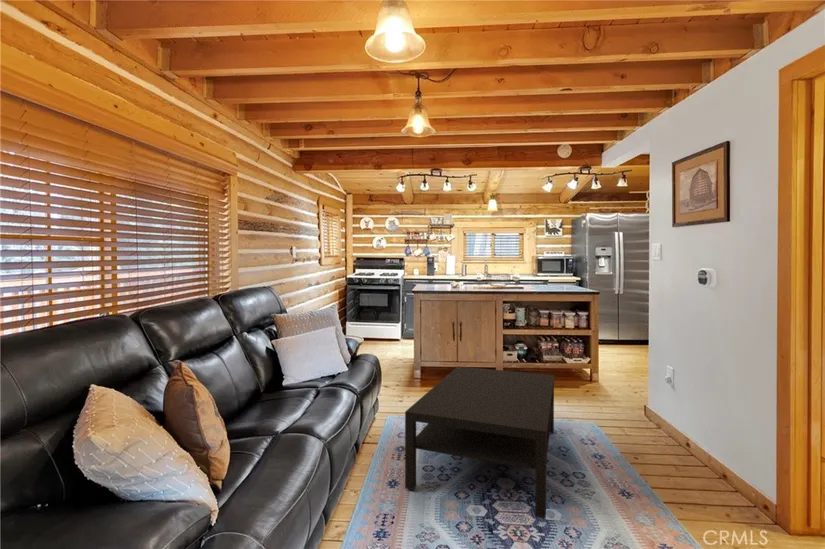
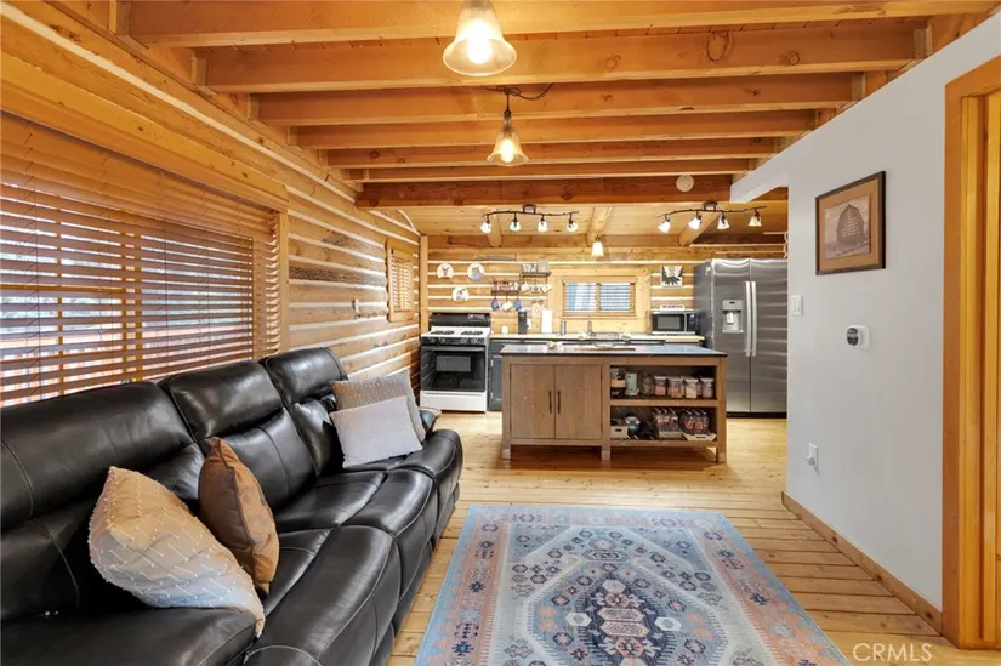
- coffee table (490, 423)
